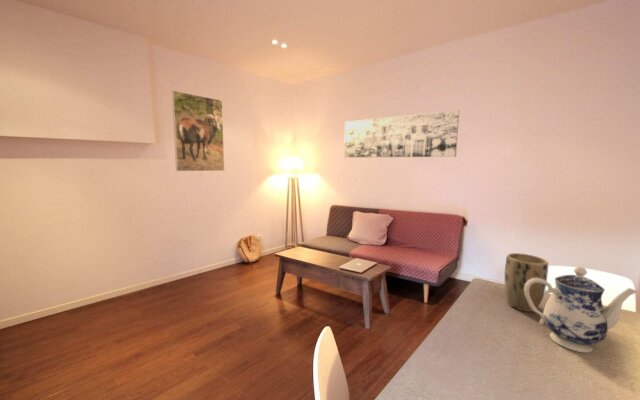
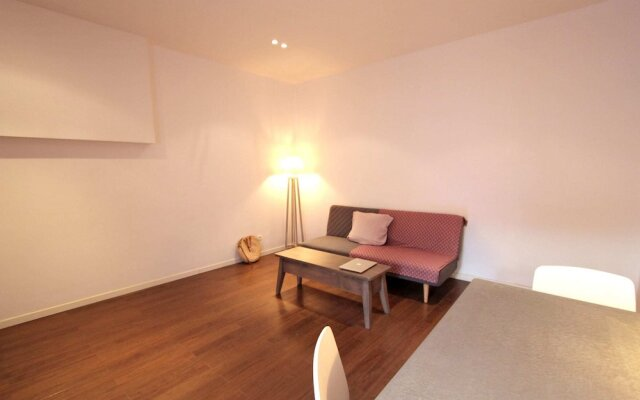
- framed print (200, 134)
- wall art (393, 137)
- teapot (575, 305)
- plant pot (524, 282)
